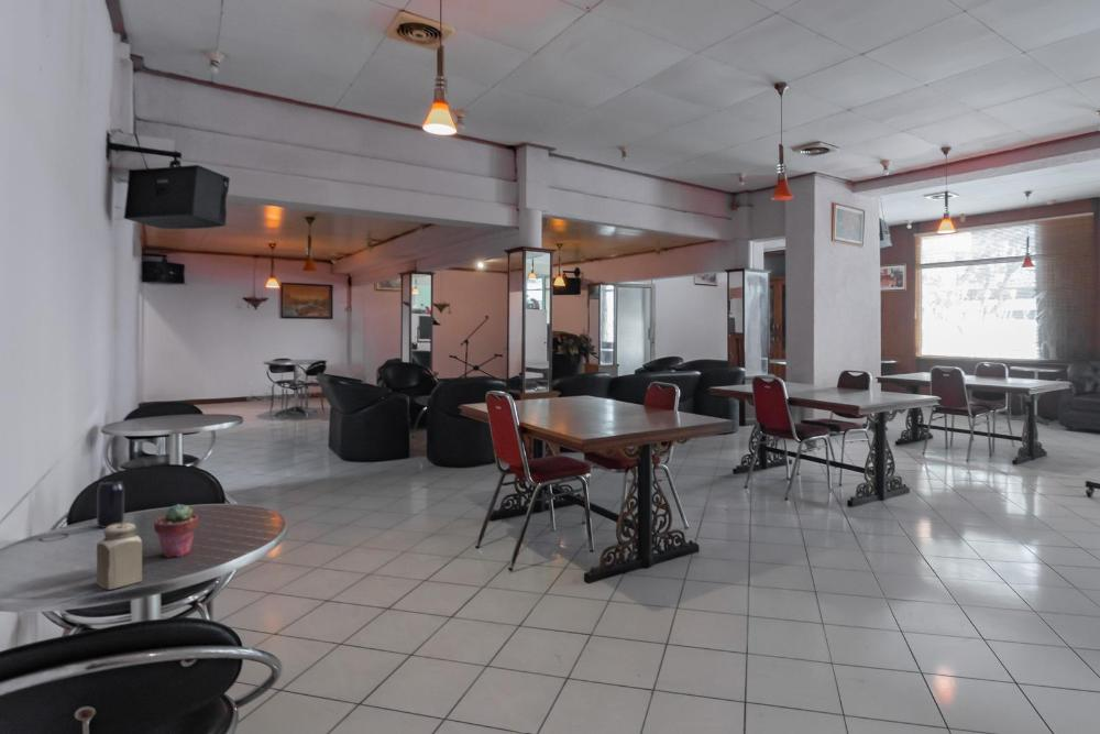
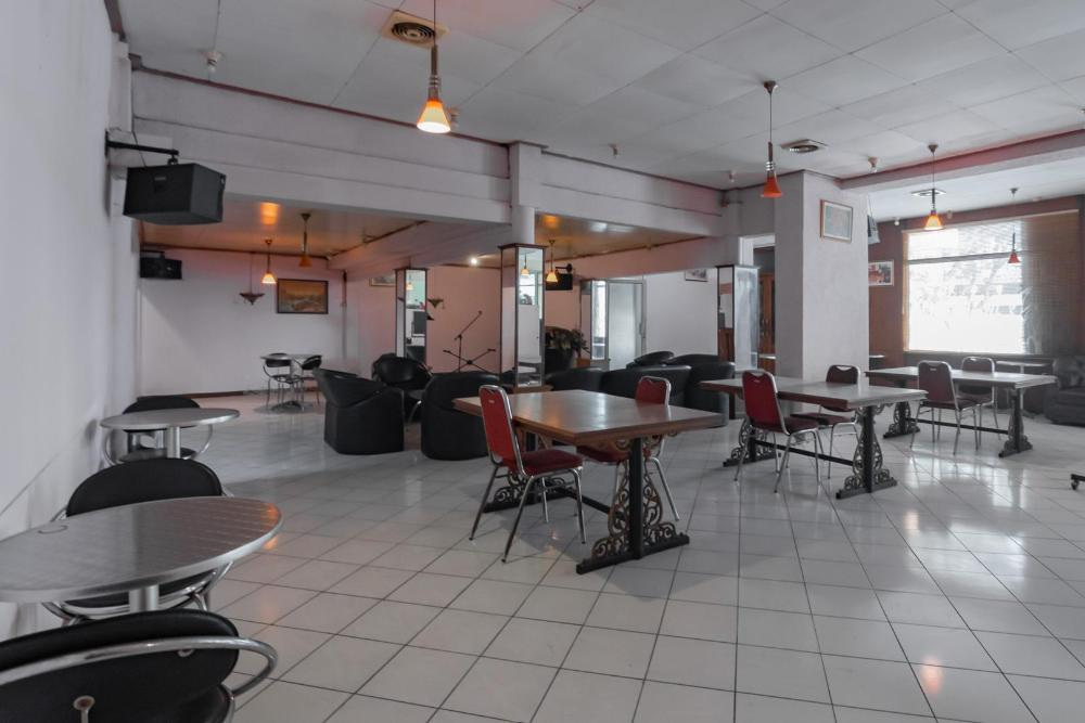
- salt shaker (119, 554)
- beverage can (110, 504)
- potted succulent (176, 528)
